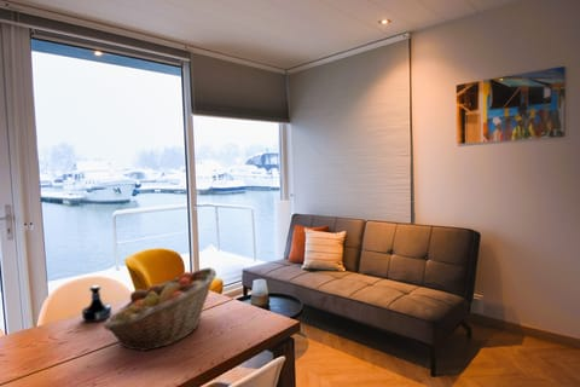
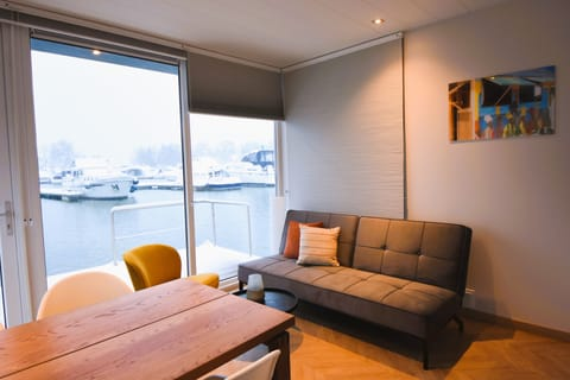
- fruit basket (166, 302)
- tequila bottle (95, 301)
